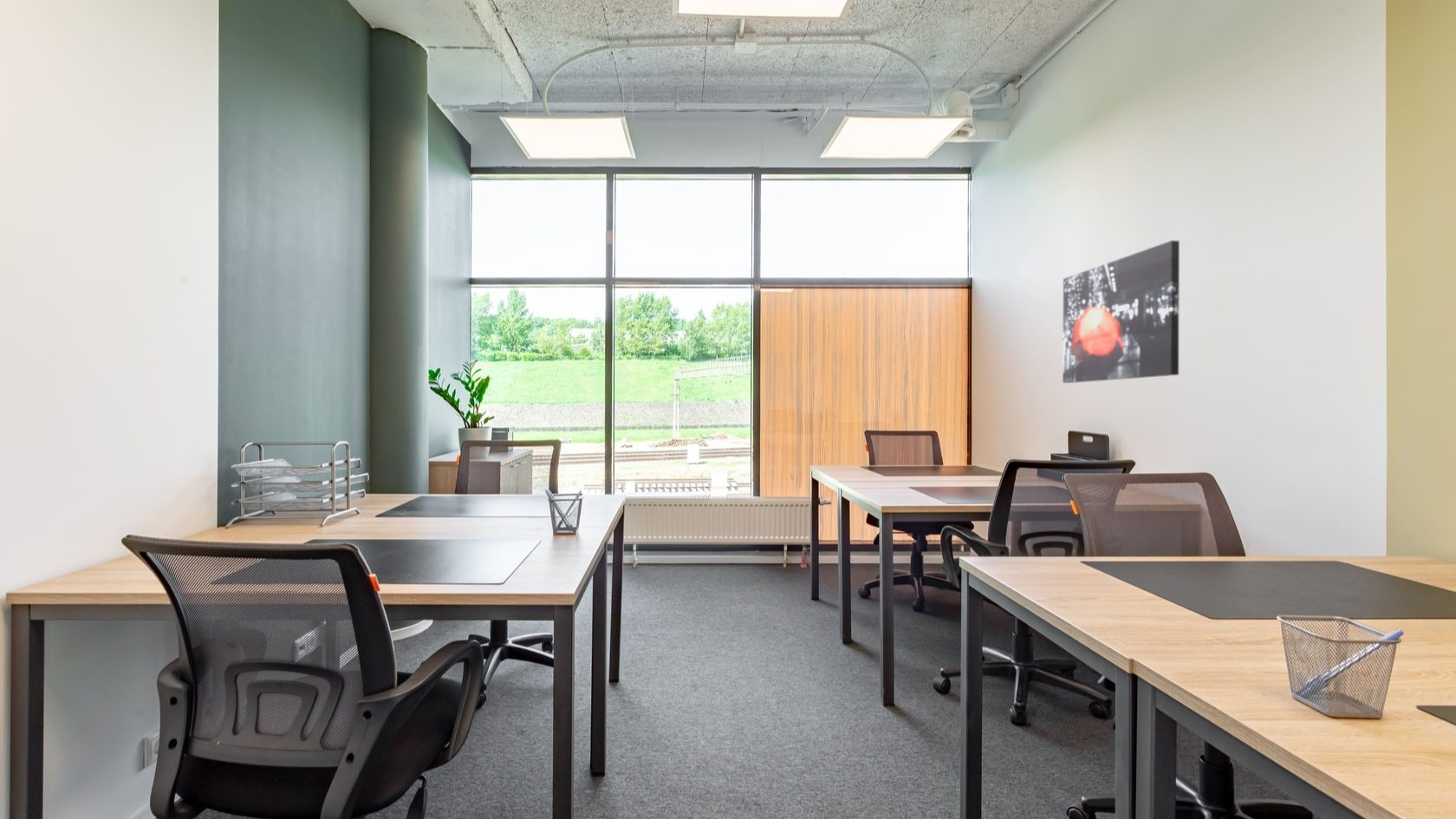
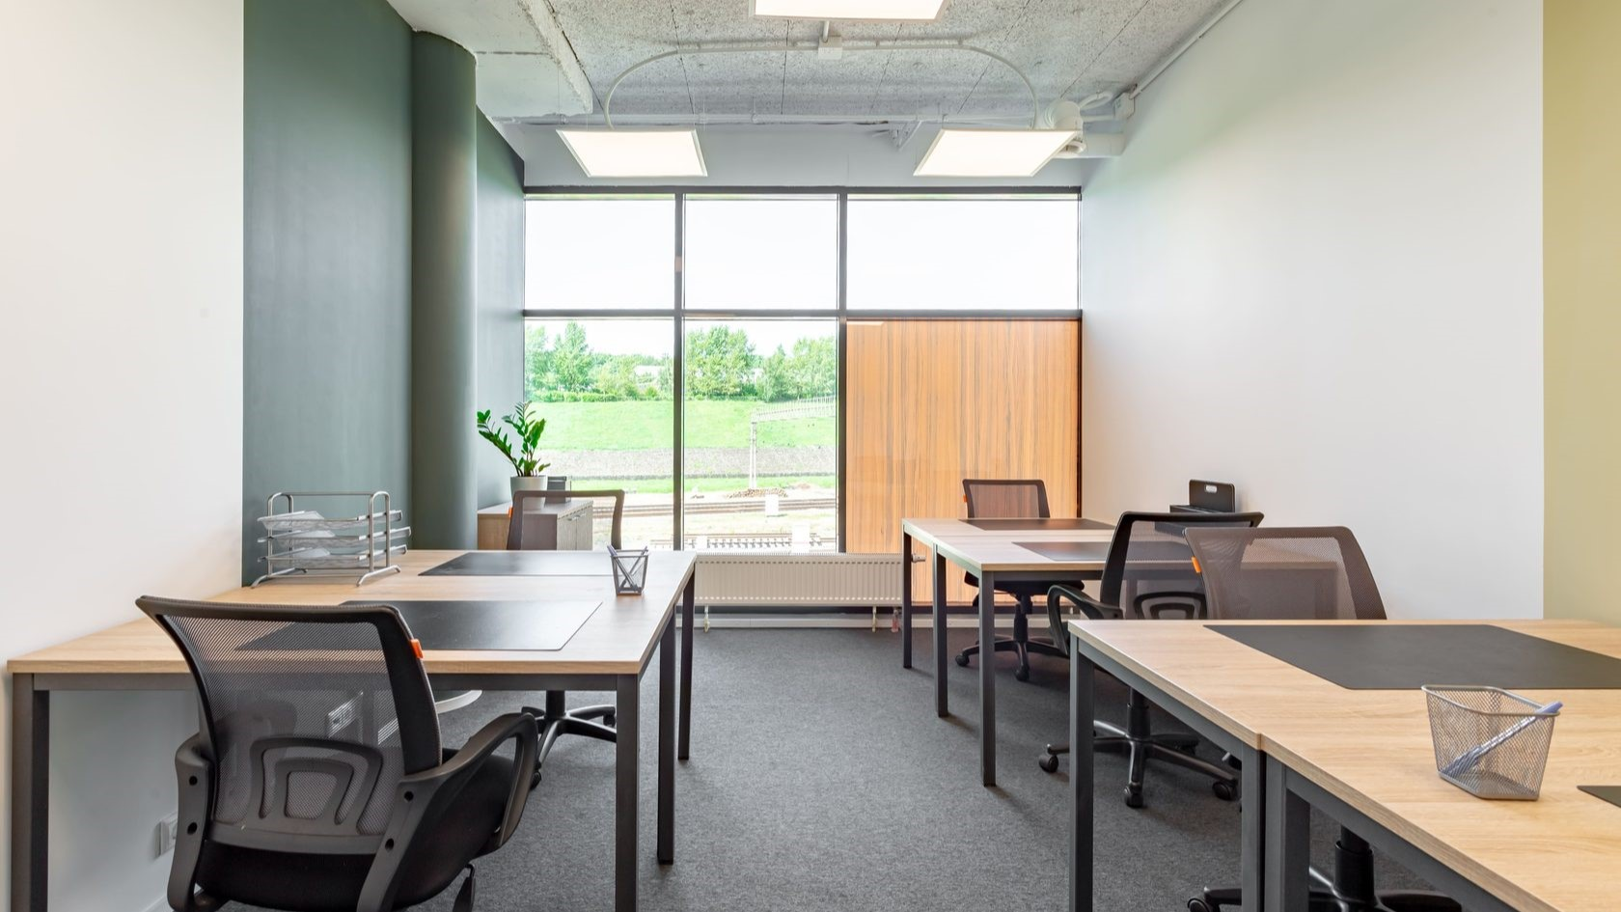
- wall art (1113, 321)
